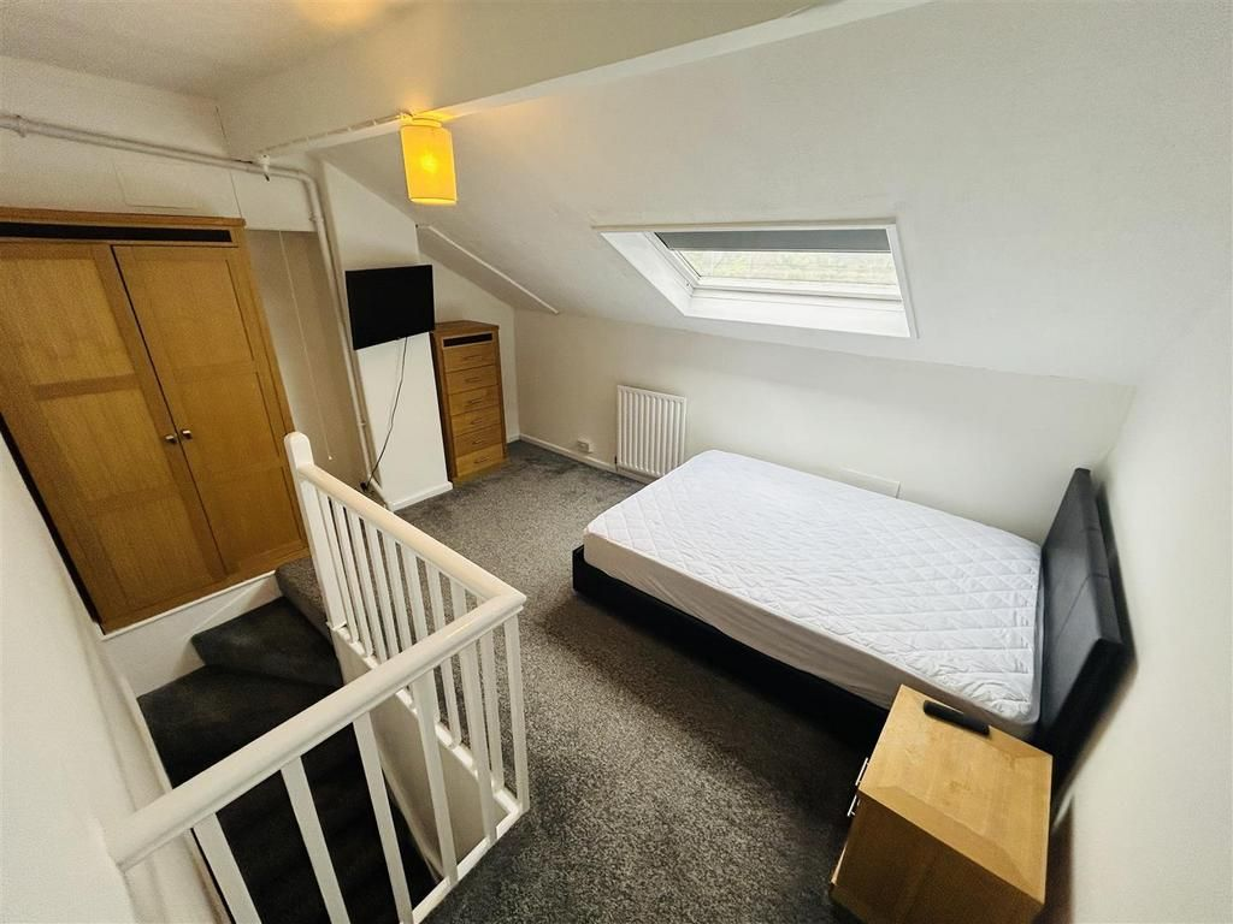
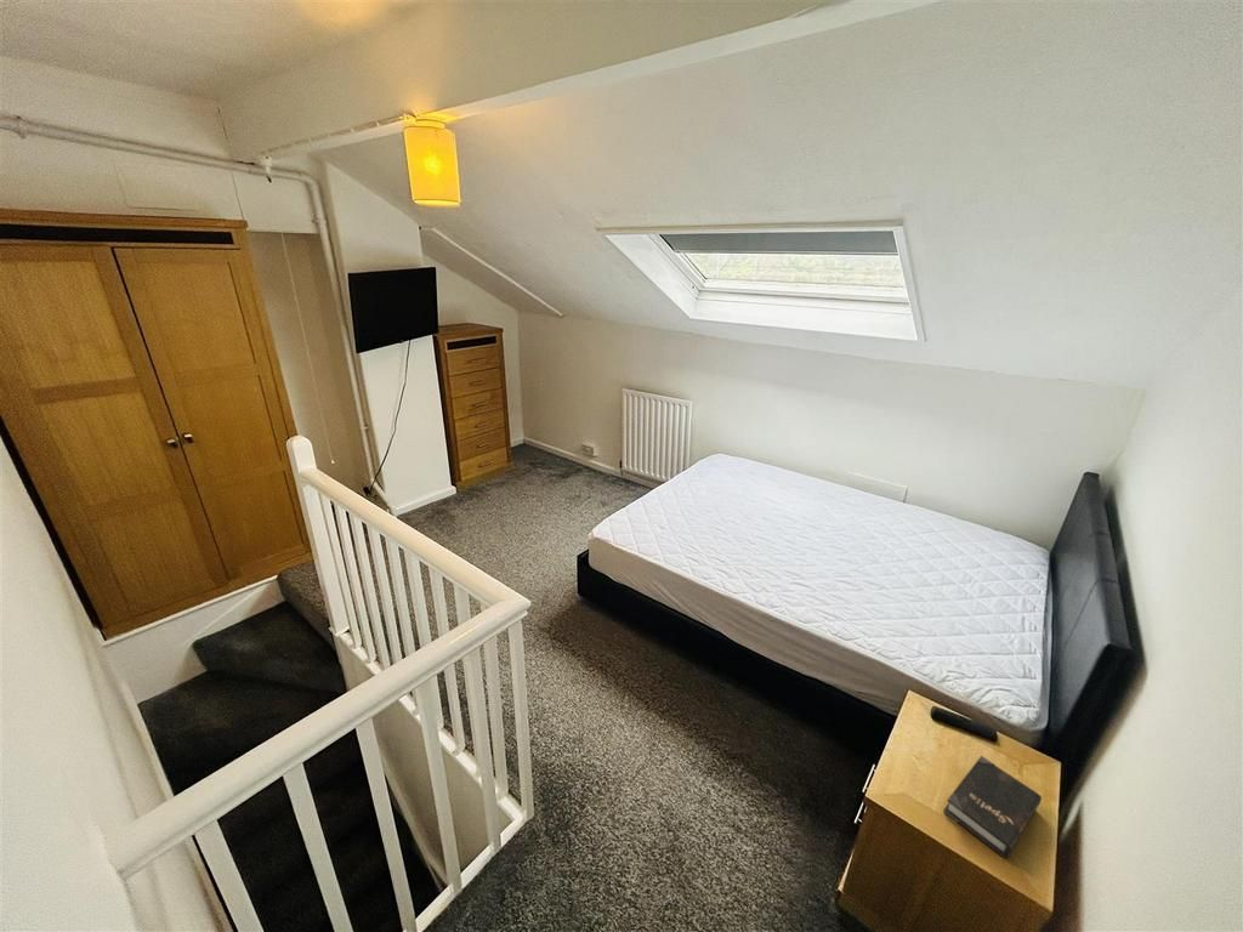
+ hardback book (993, 803)
